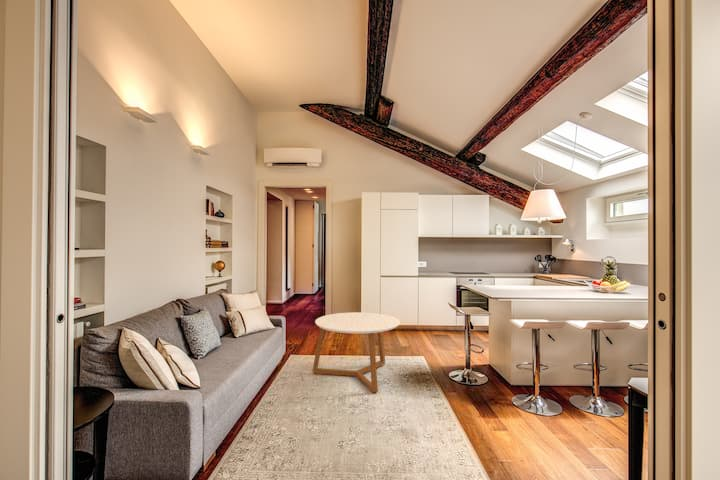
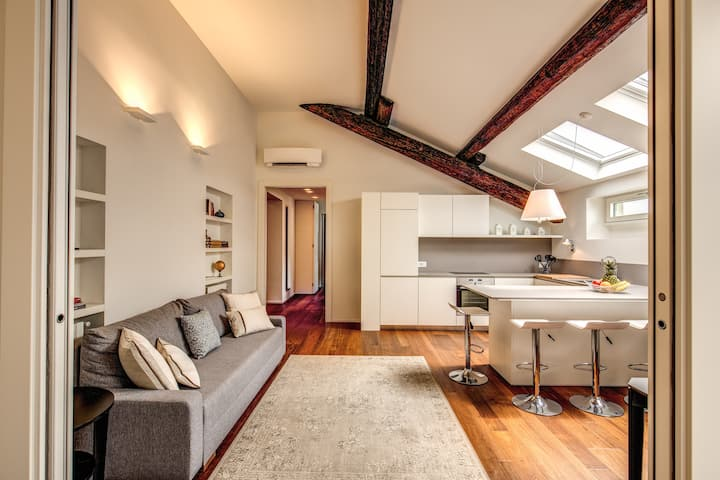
- coffee table (369, 347)
